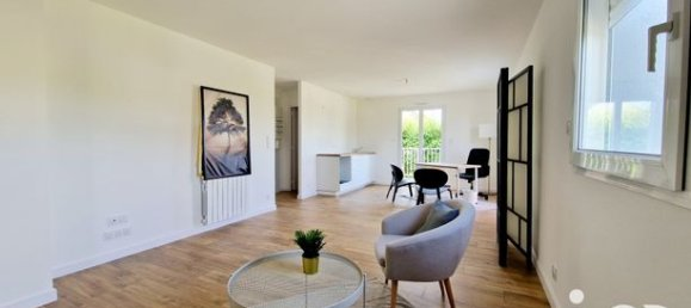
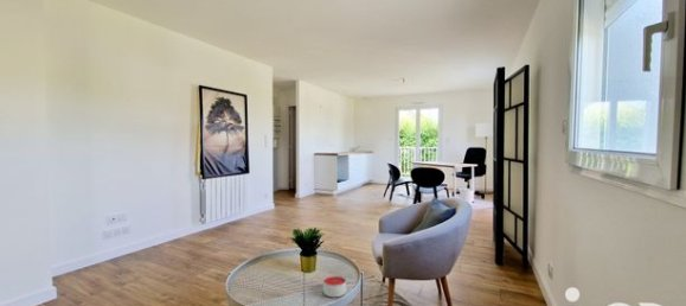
+ candle (334, 285)
